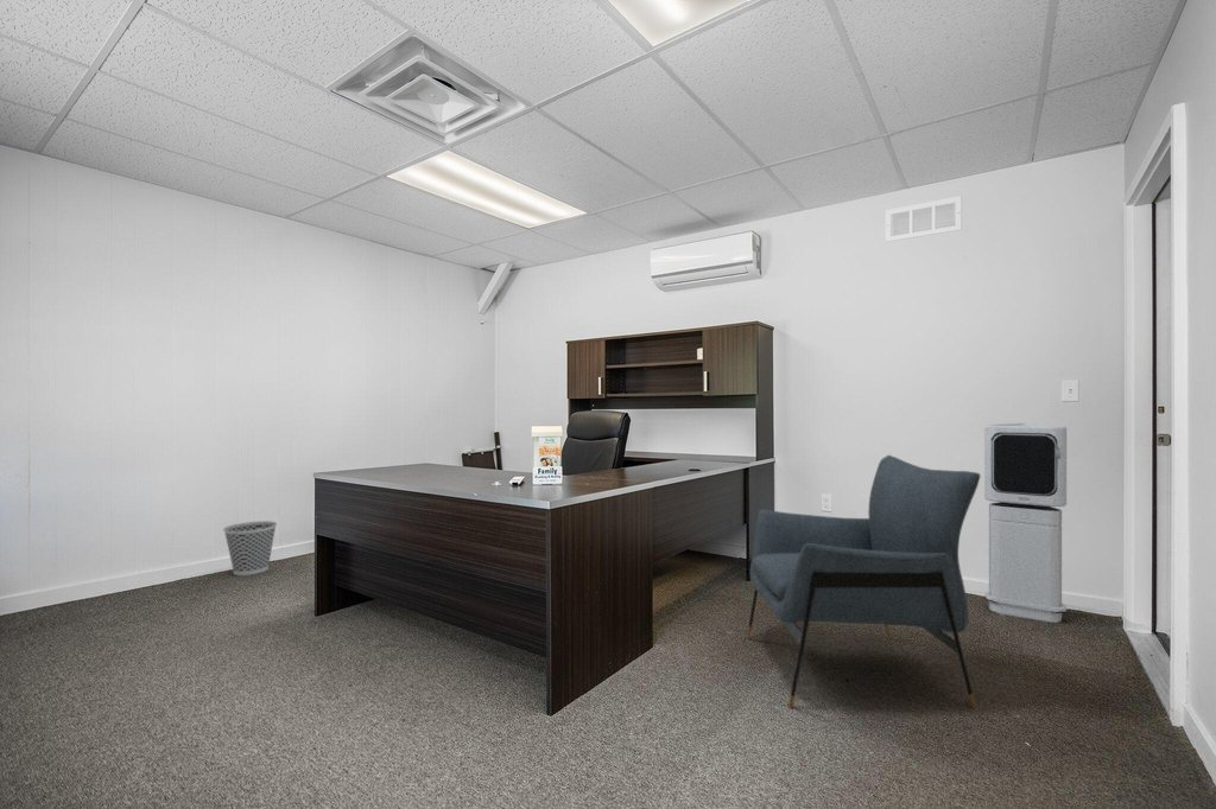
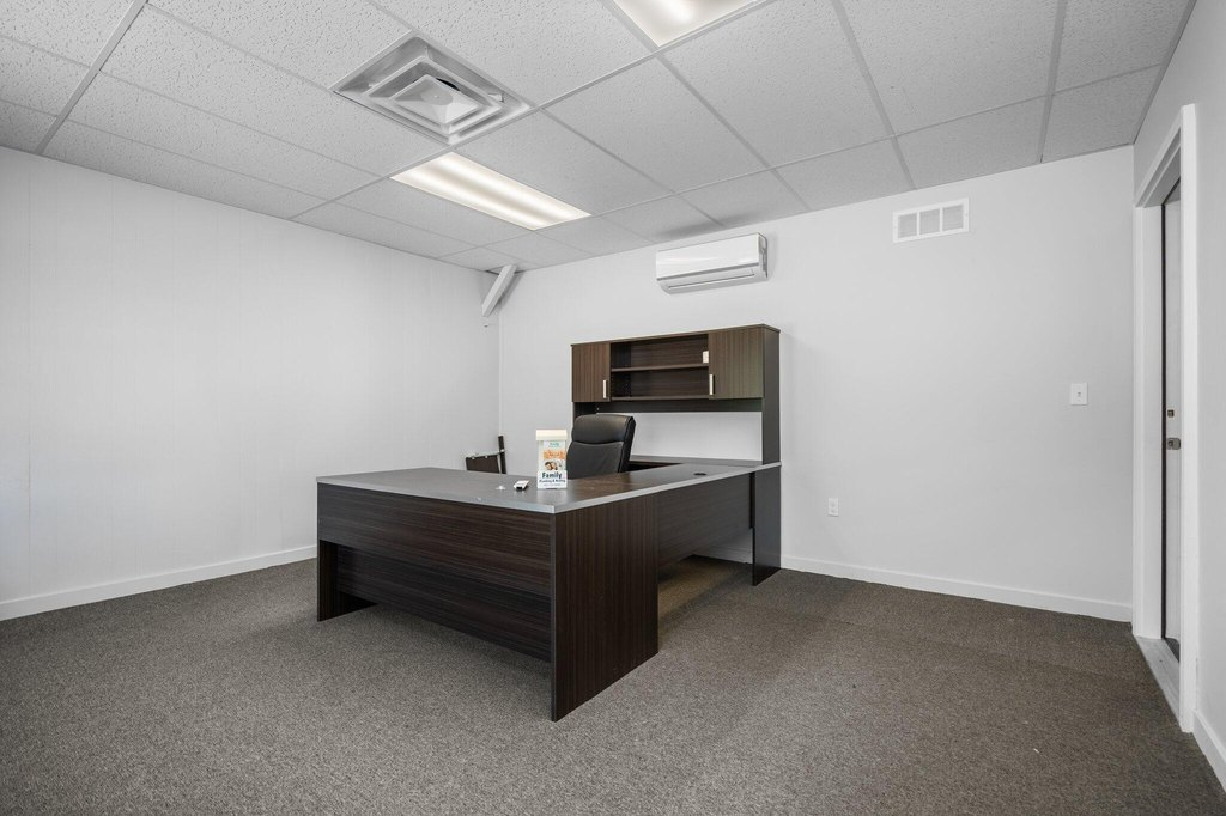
- wastebasket (251, 548)
- air purifier (1024, 516)
- chair (848, 565)
